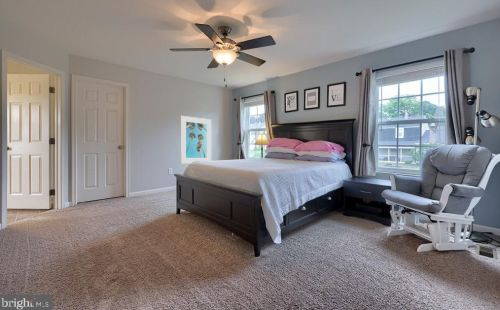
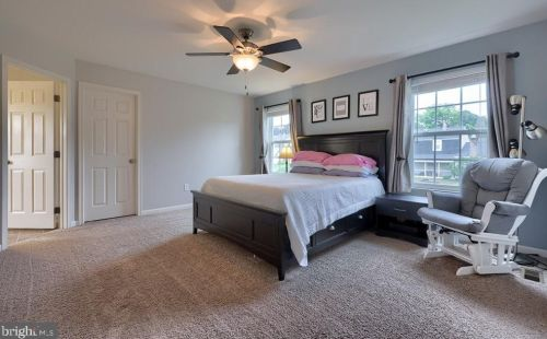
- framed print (196, 140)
